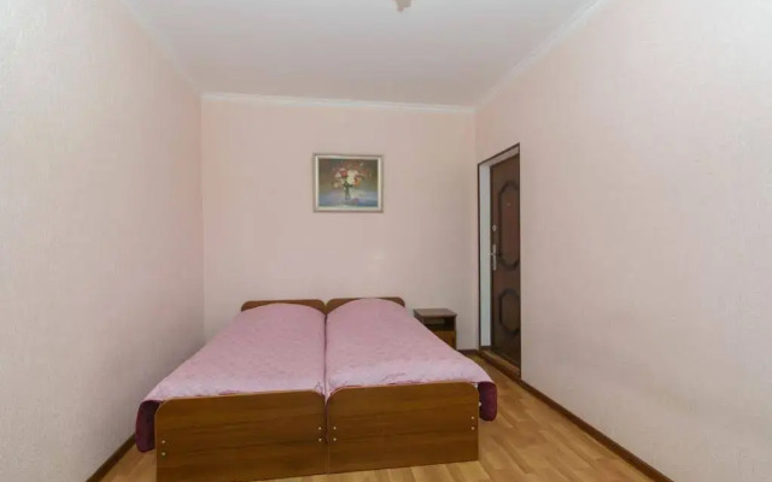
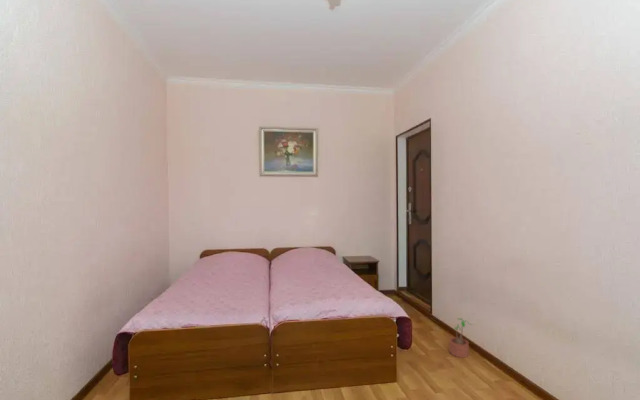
+ potted plant (461, 336)
